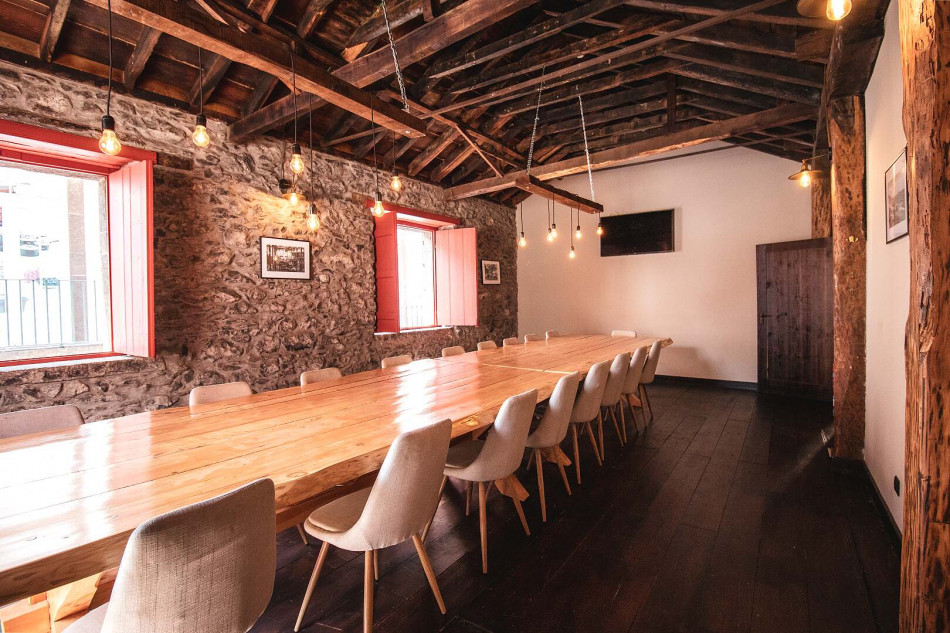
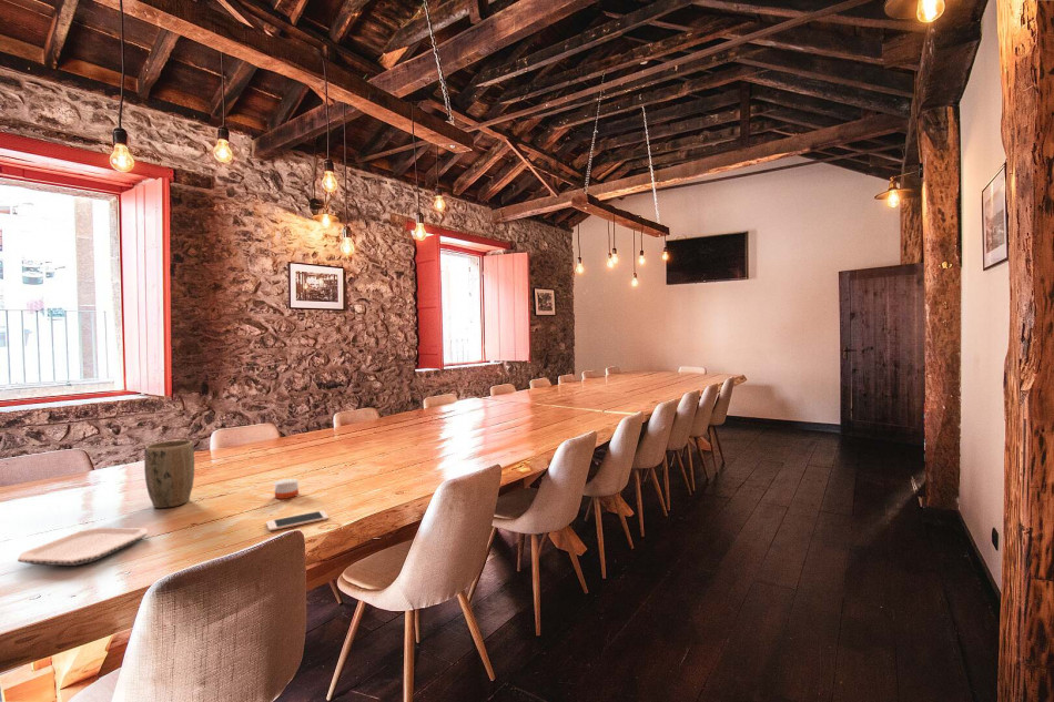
+ plate (87, 546)
+ candle (286, 480)
+ plant pot (170, 474)
+ cell phone (297, 520)
